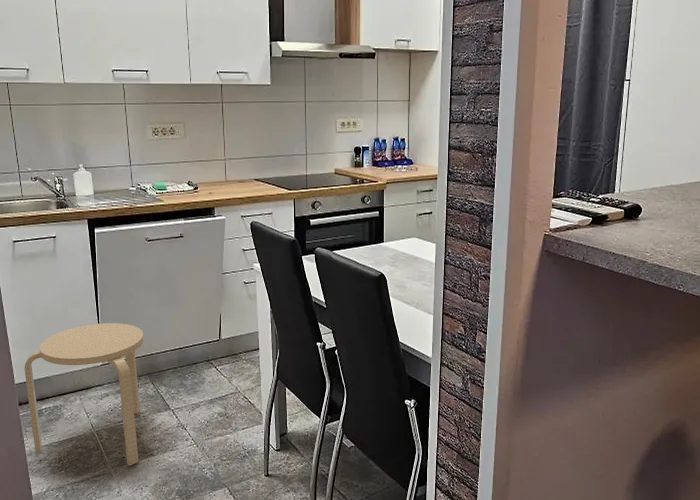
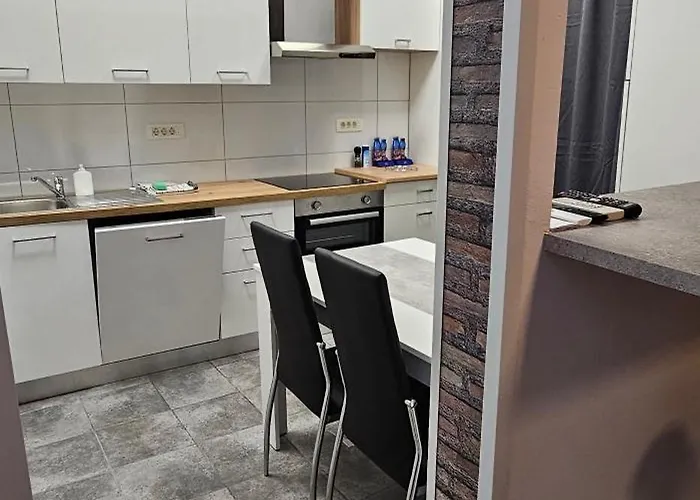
- stool (85, 364)
